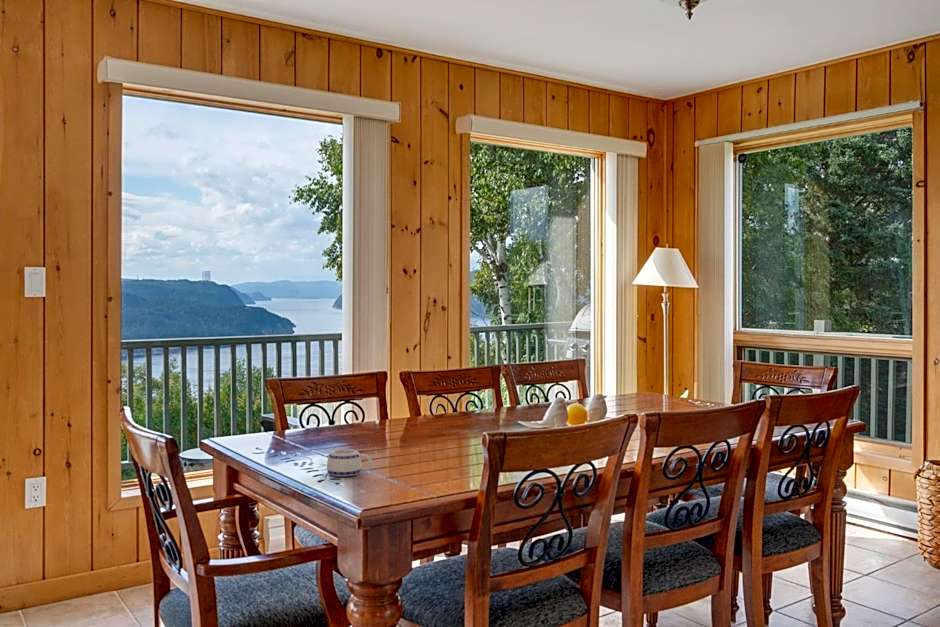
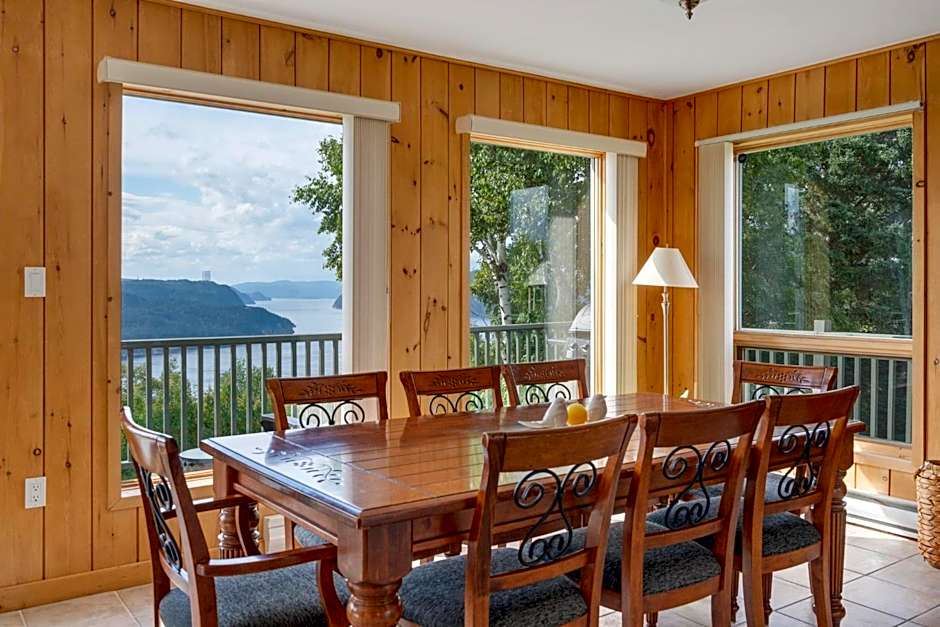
- mug (349, 462)
